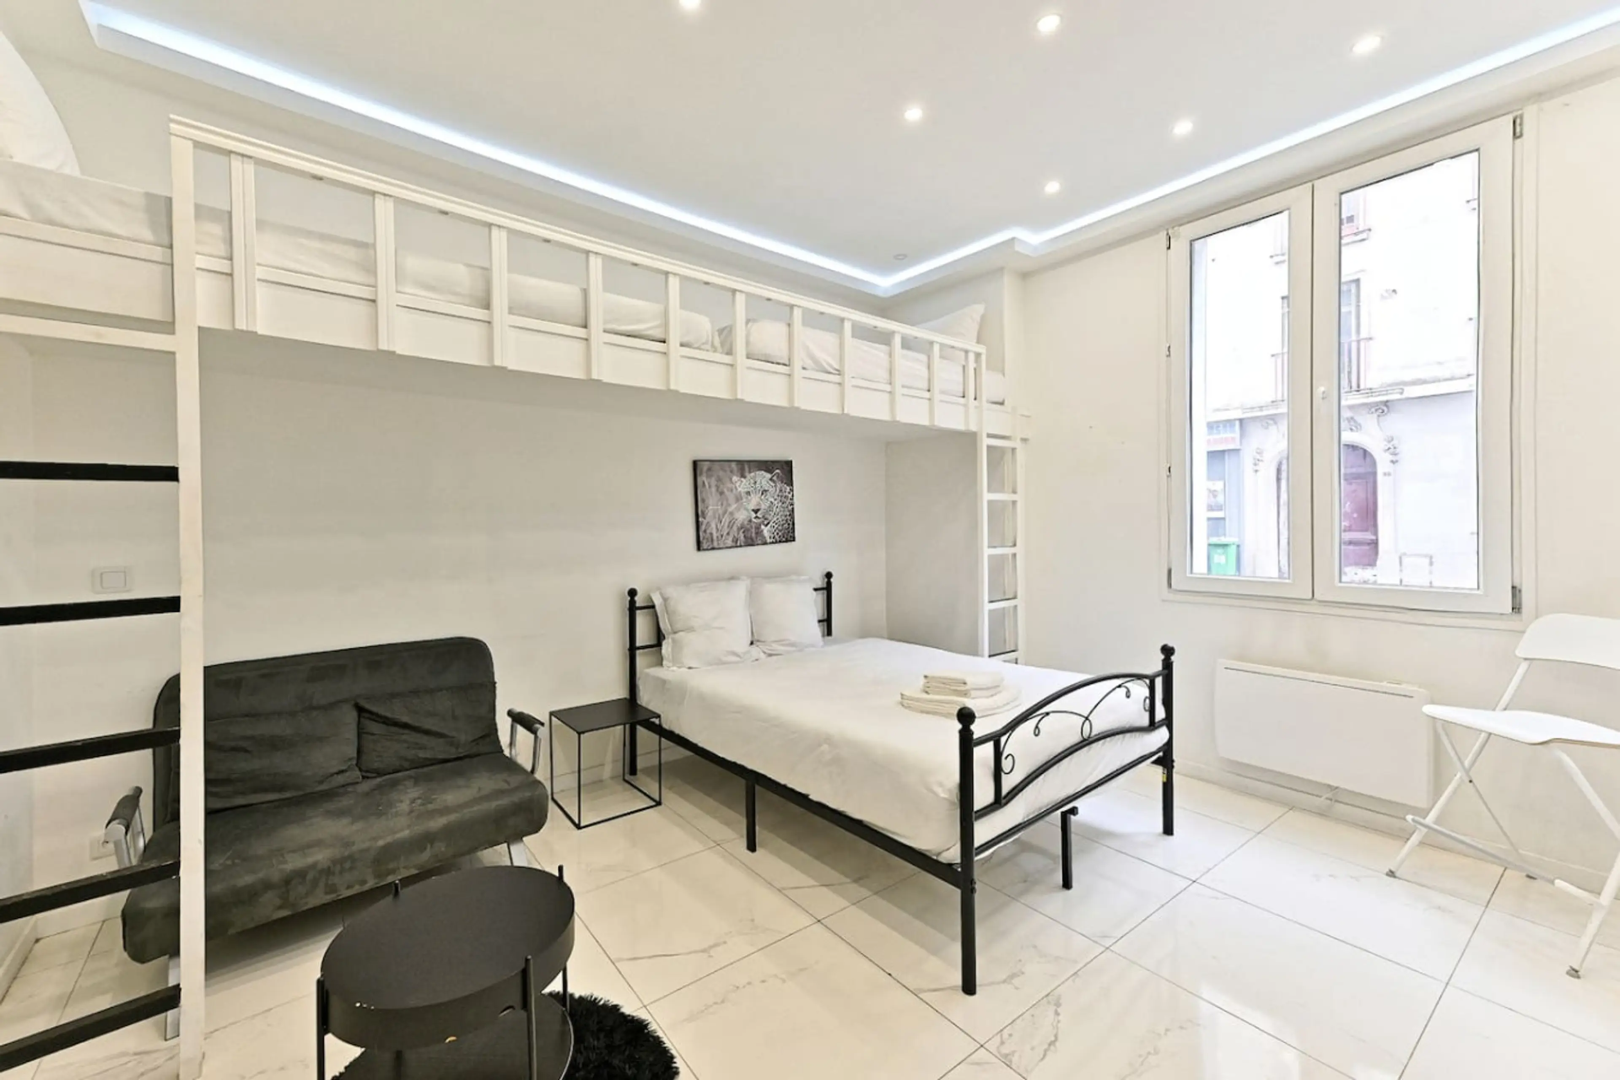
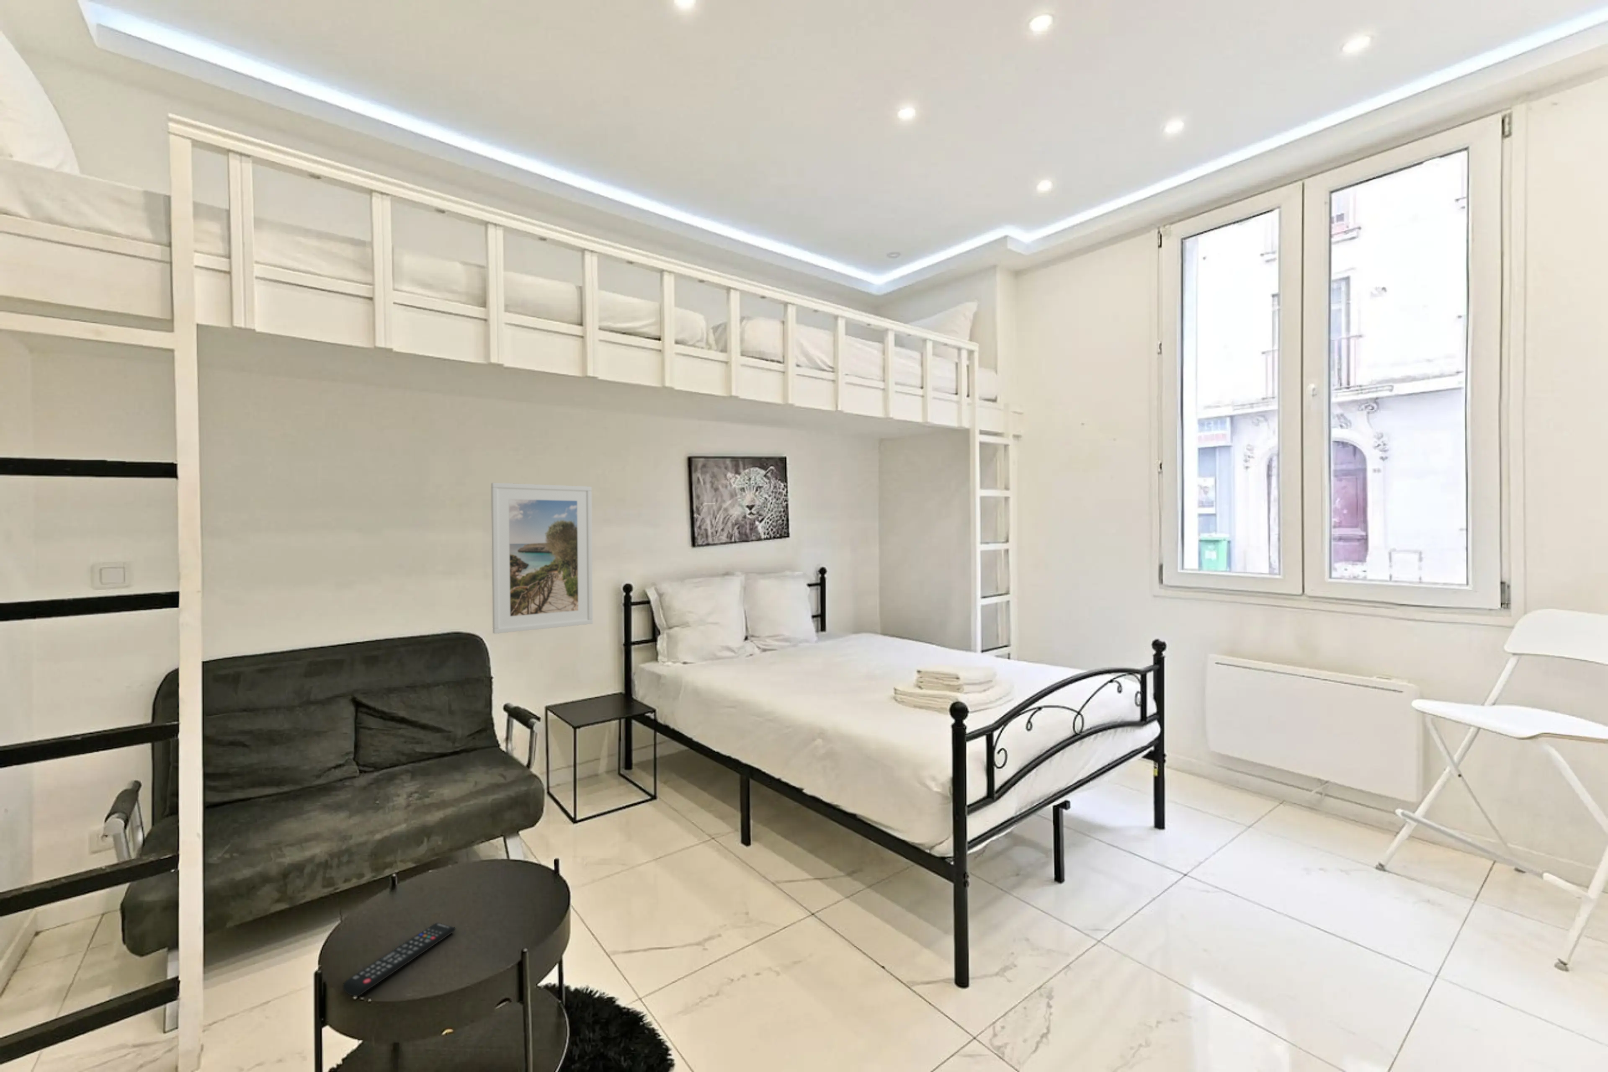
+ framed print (544, 556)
+ remote control (403, 956)
